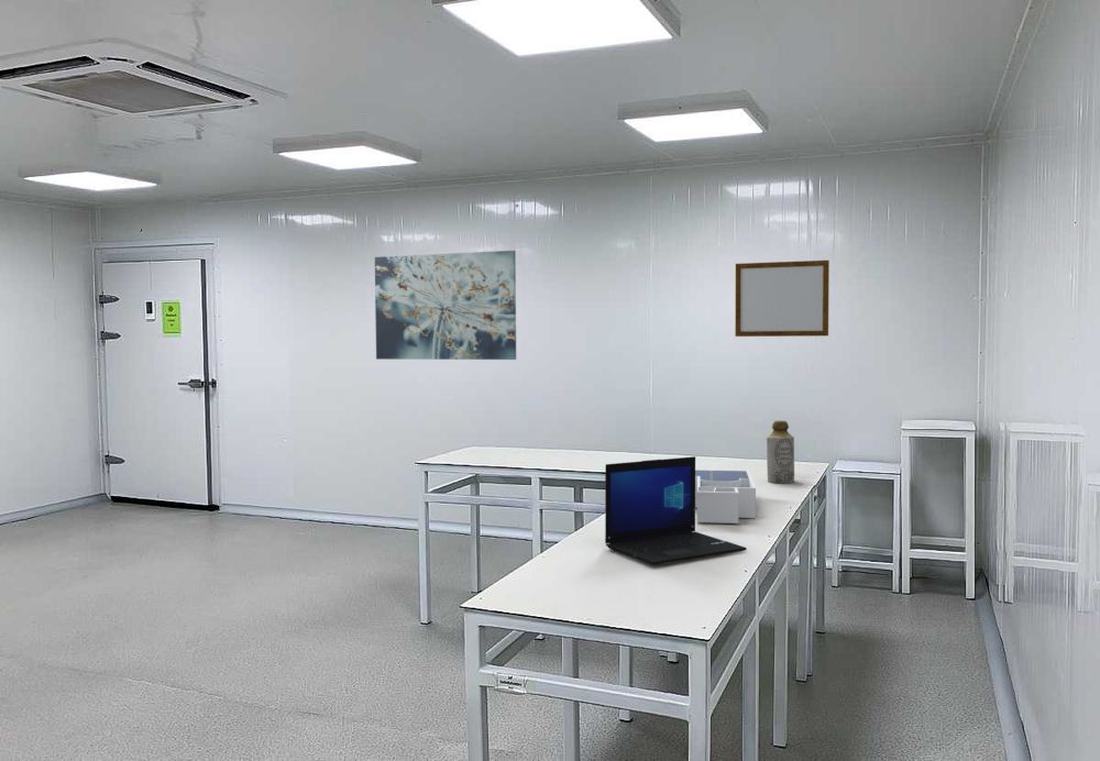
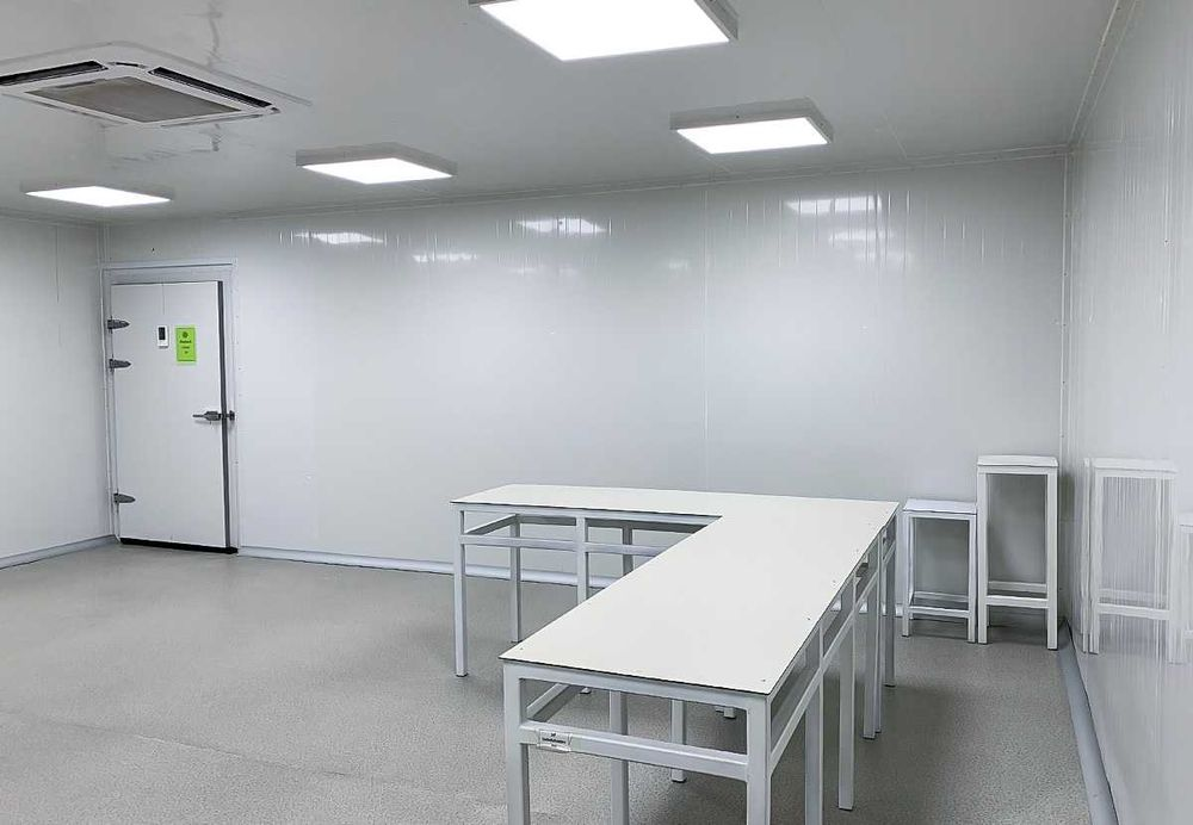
- writing board (781, 299)
- laptop (674, 507)
- wall art (443, 307)
- desk organizer (712, 494)
- bottle (780, 451)
